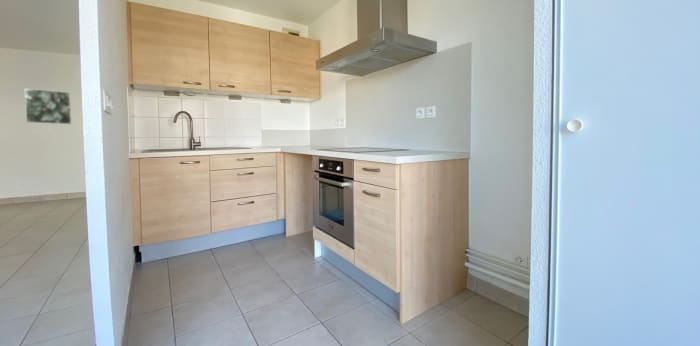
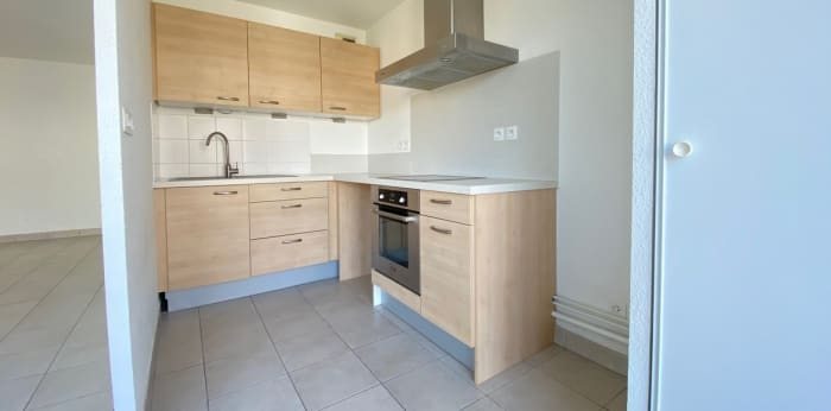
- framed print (48, 107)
